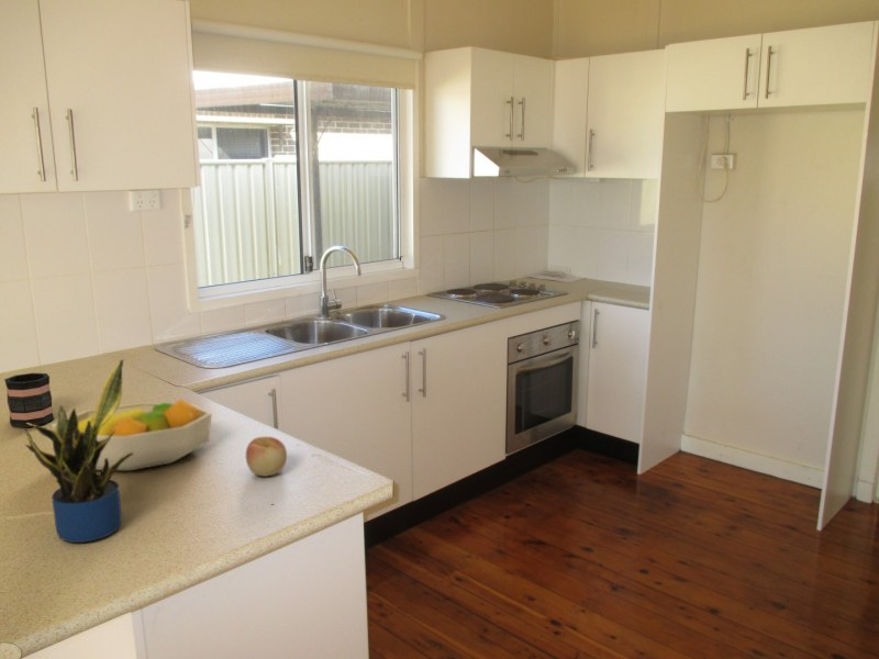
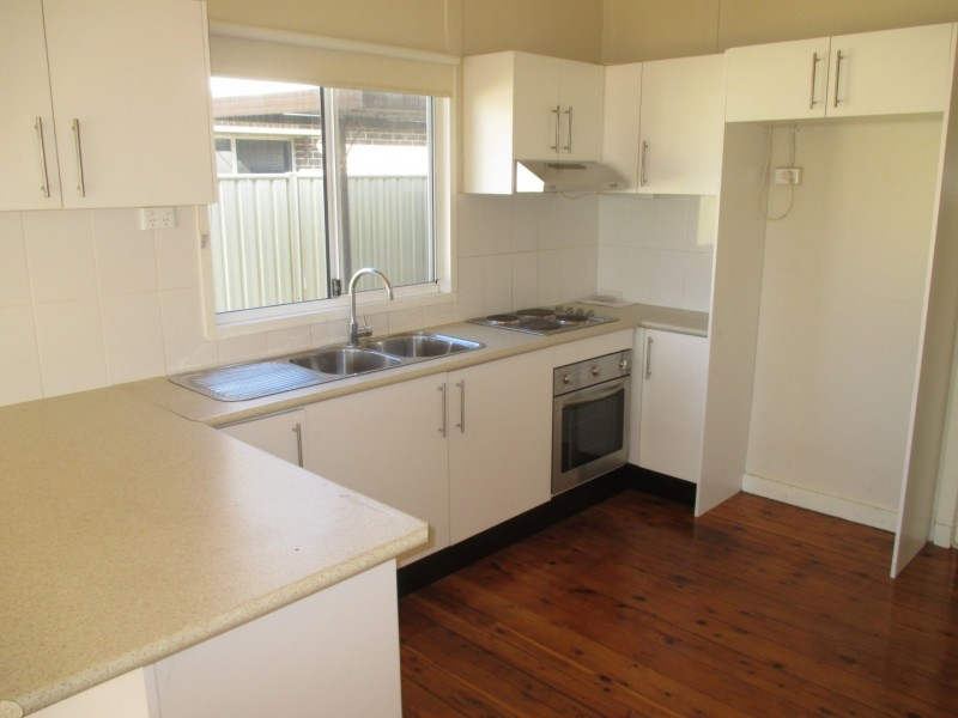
- apple (266, 456)
- potted plant (85, 448)
- mug (32, 396)
- fruit bowl (134, 428)
